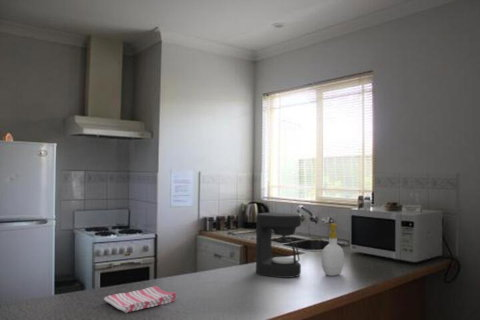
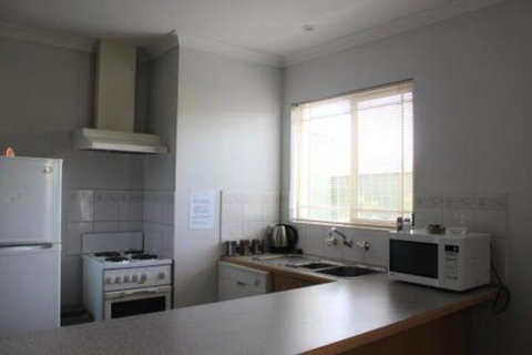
- soap bottle (333, 249)
- coffee maker (279, 242)
- dish towel (140, 297)
